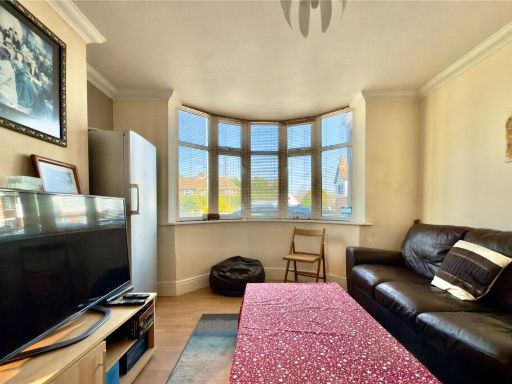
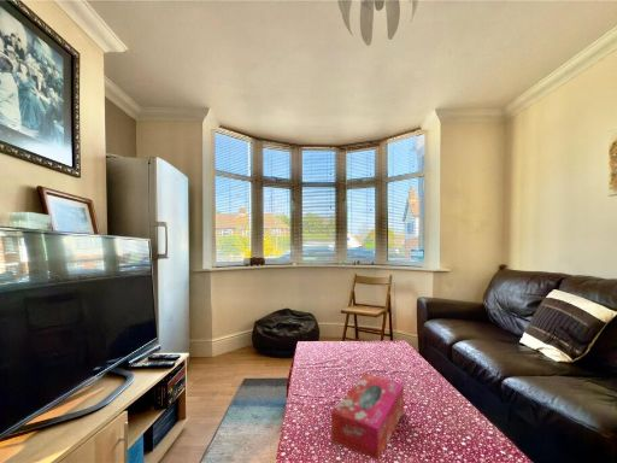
+ tissue box (370, 410)
